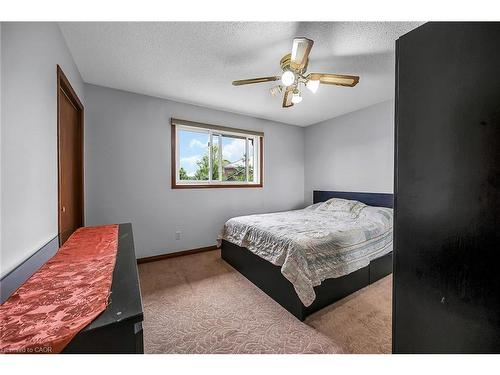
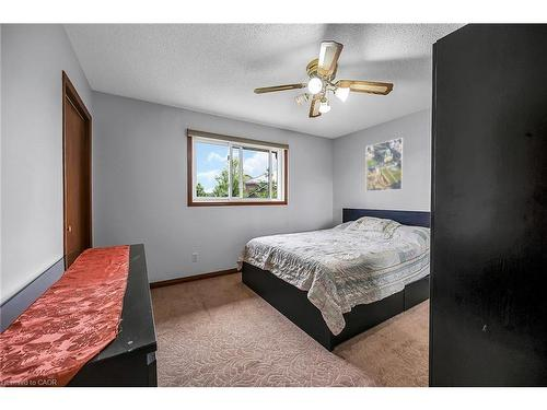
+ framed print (383, 166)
